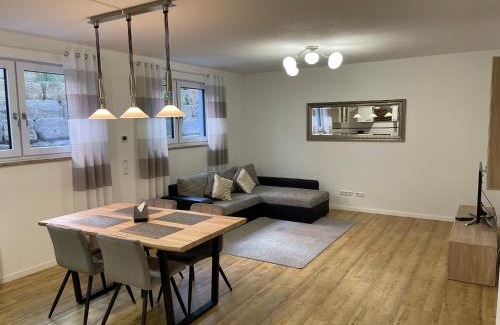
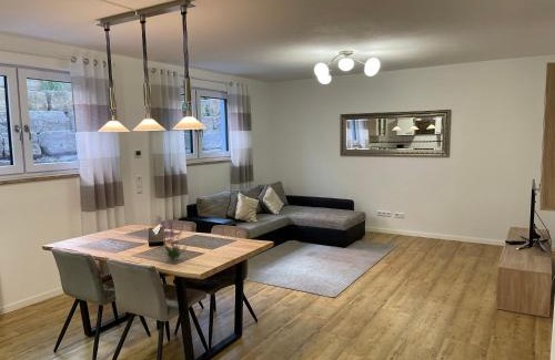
+ plant (171, 237)
